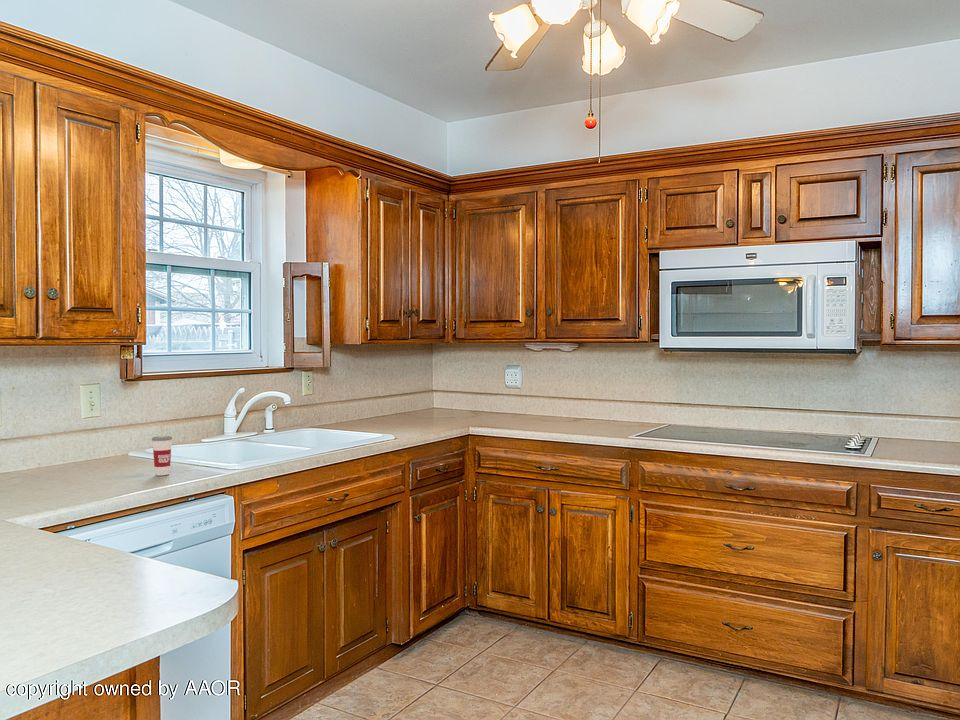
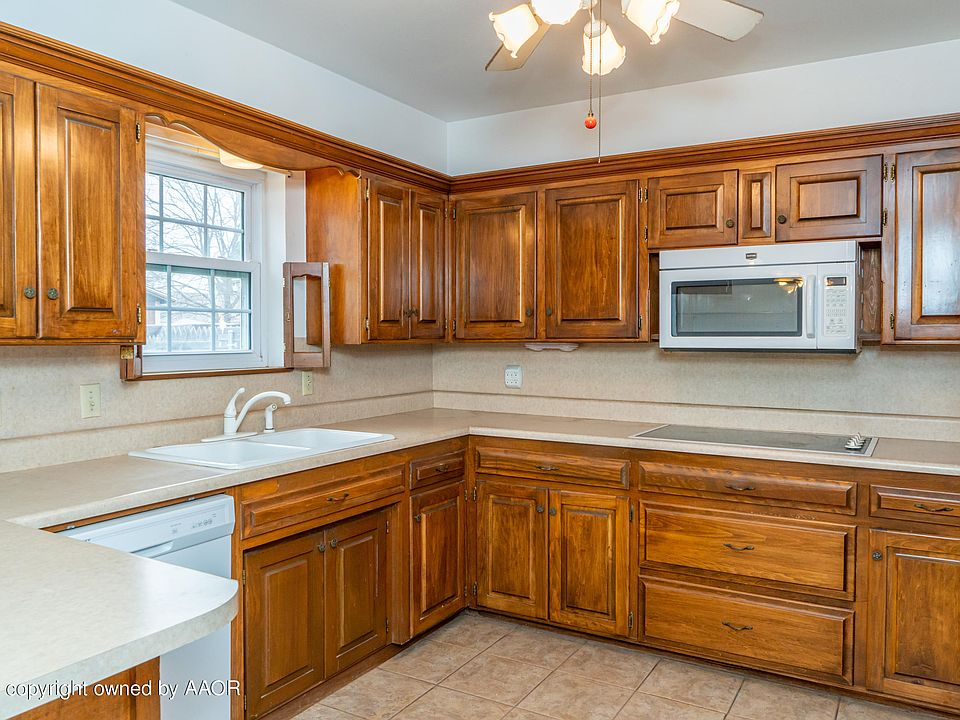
- cup (162, 449)
